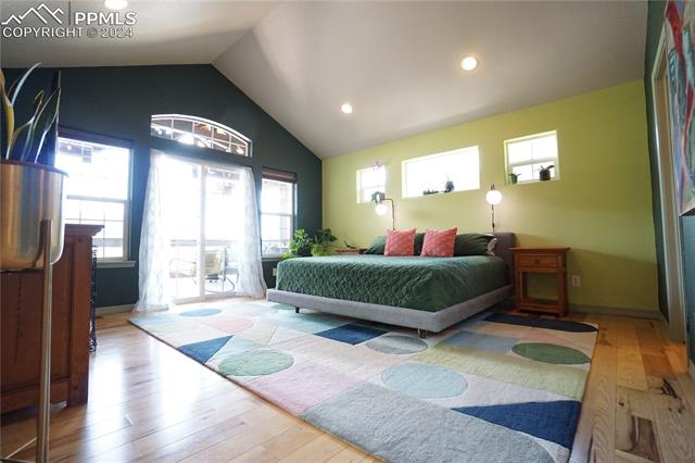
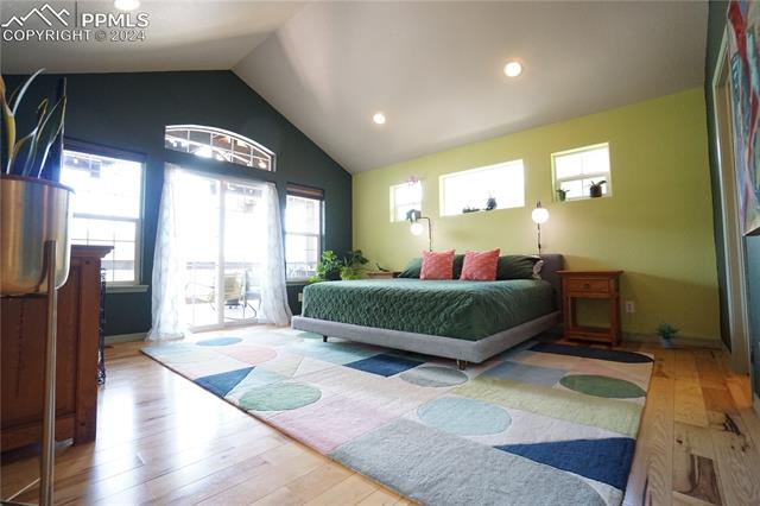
+ potted plant (666, 329)
